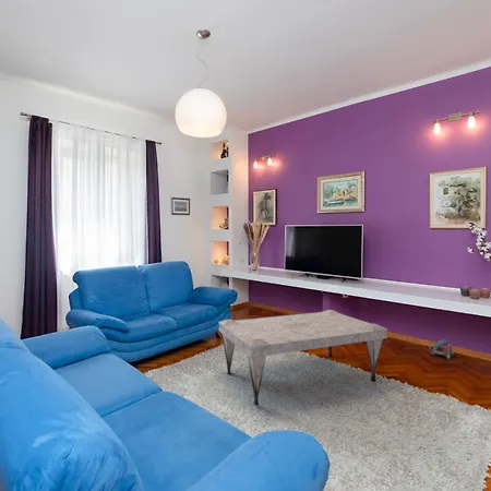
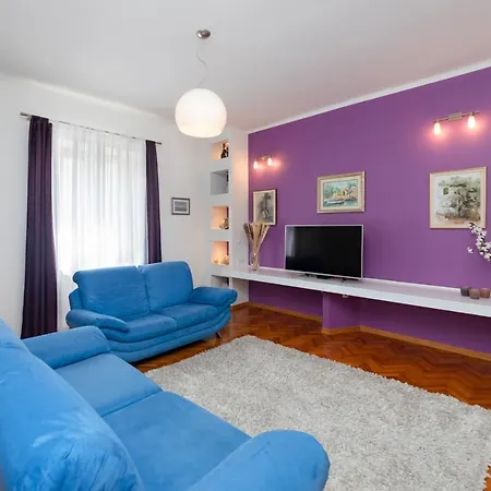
- coffee table (299, 349)
- toy cannon (440, 348)
